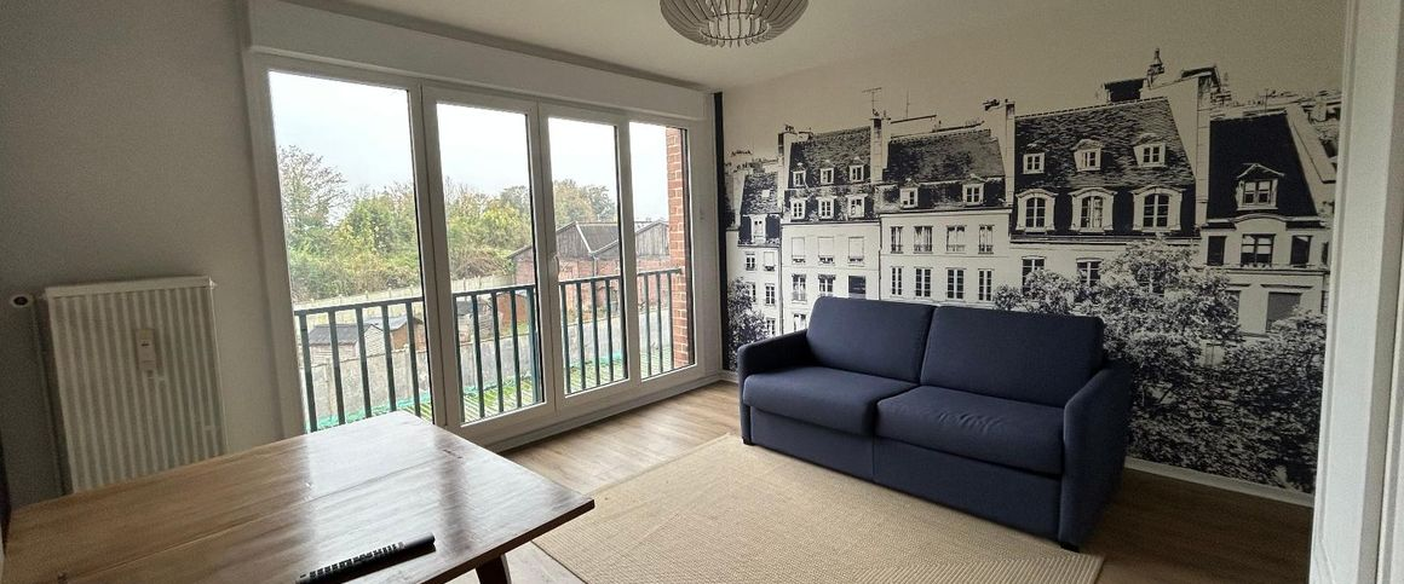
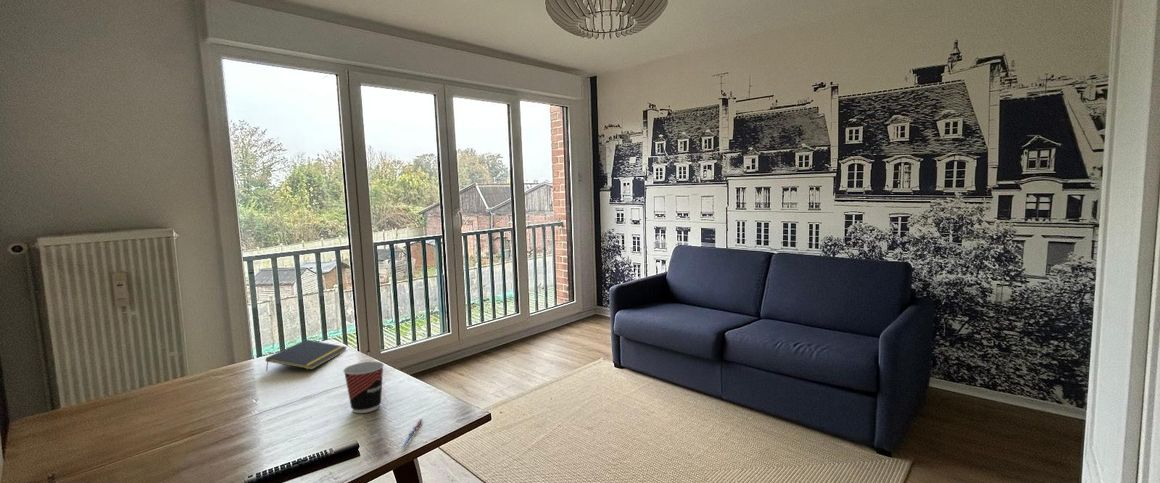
+ cup (365, 387)
+ notepad (309, 353)
+ pen (412, 431)
